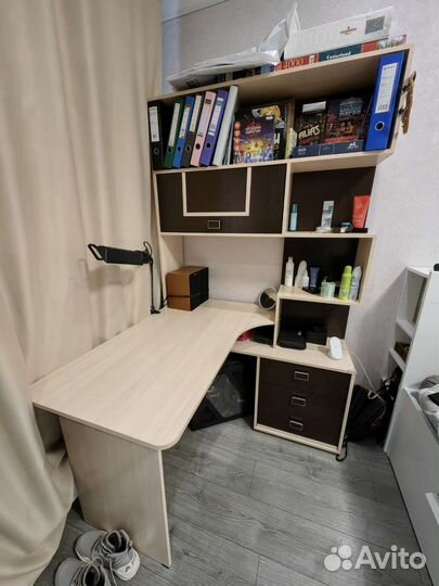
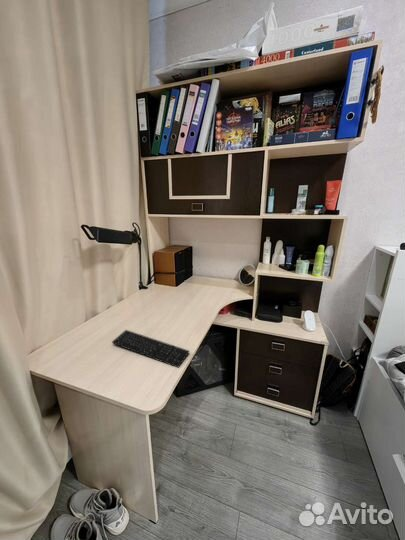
+ keyboard (149, 347)
